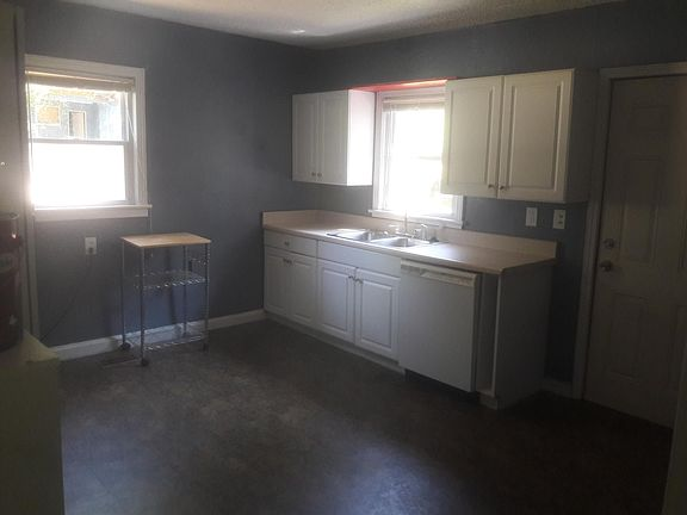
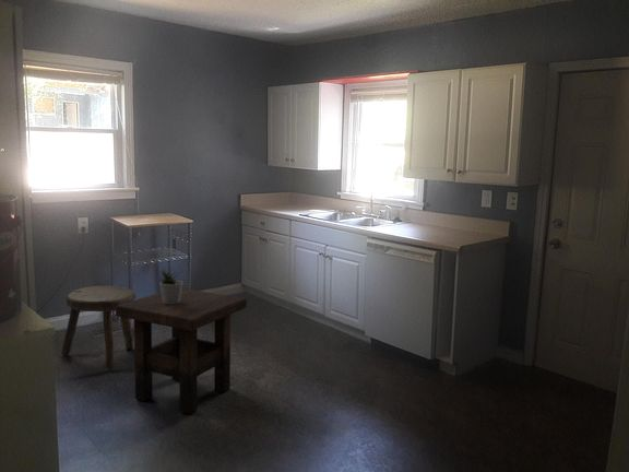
+ side table (183, 347)
+ potted plant (170, 284)
+ stool (104, 324)
